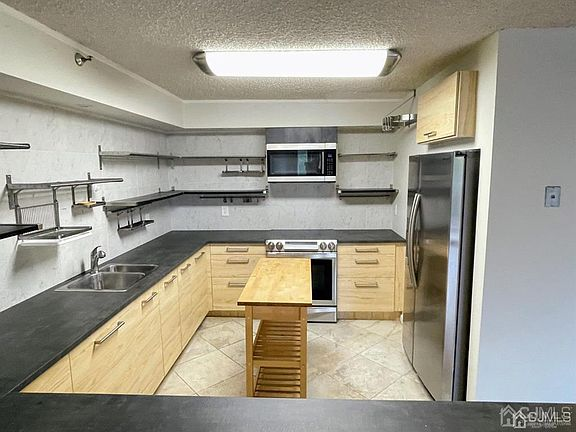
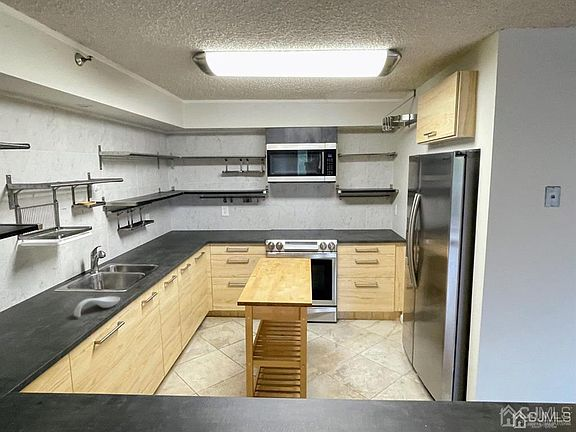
+ spoon rest (98, 303)
